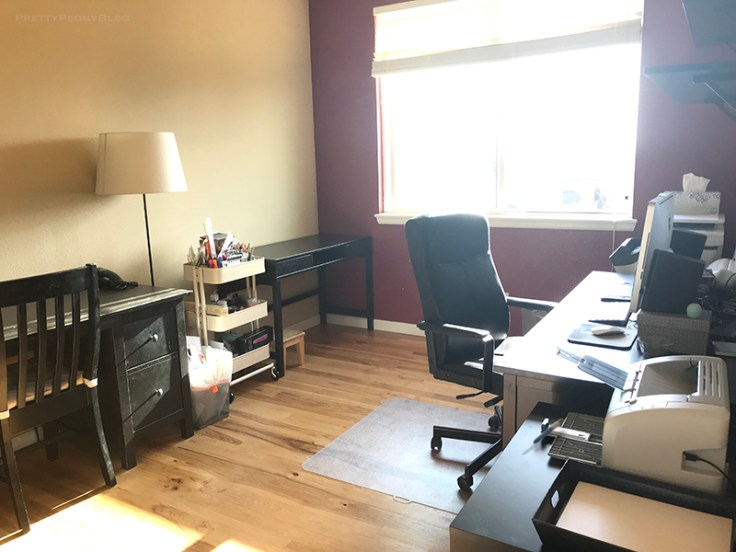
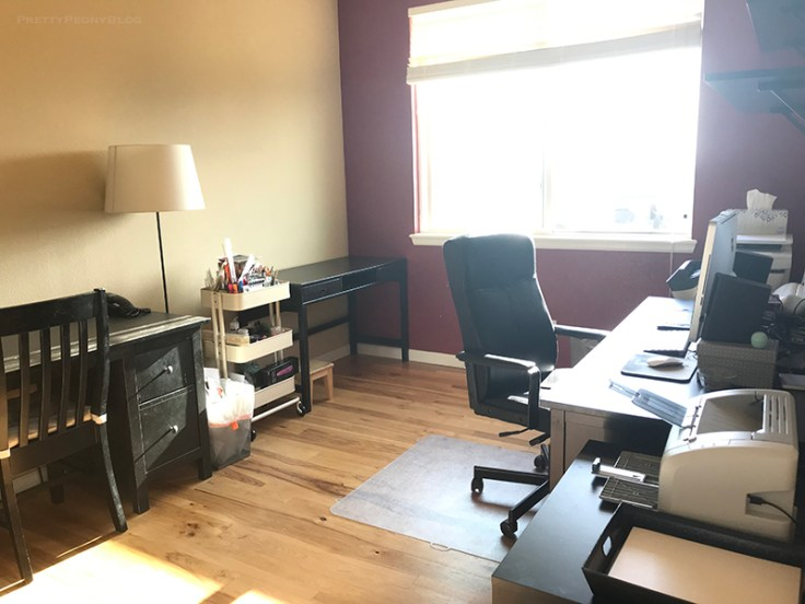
- pen (547, 430)
